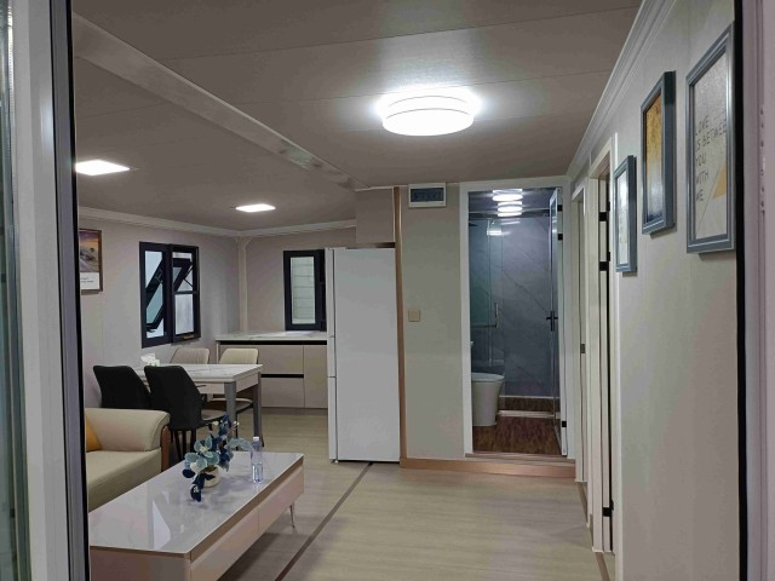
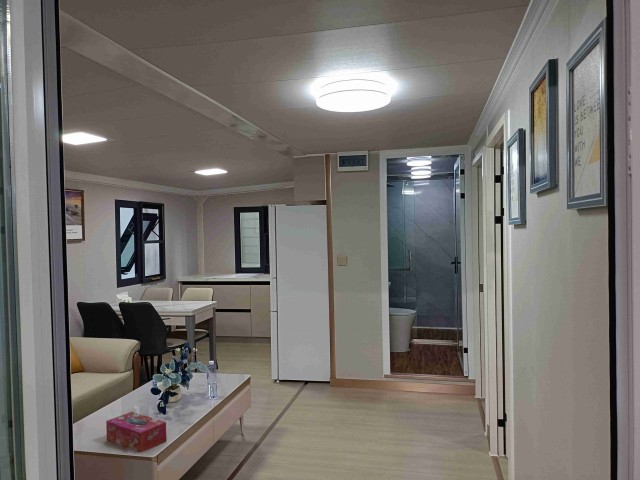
+ tissue box (136, 431)
